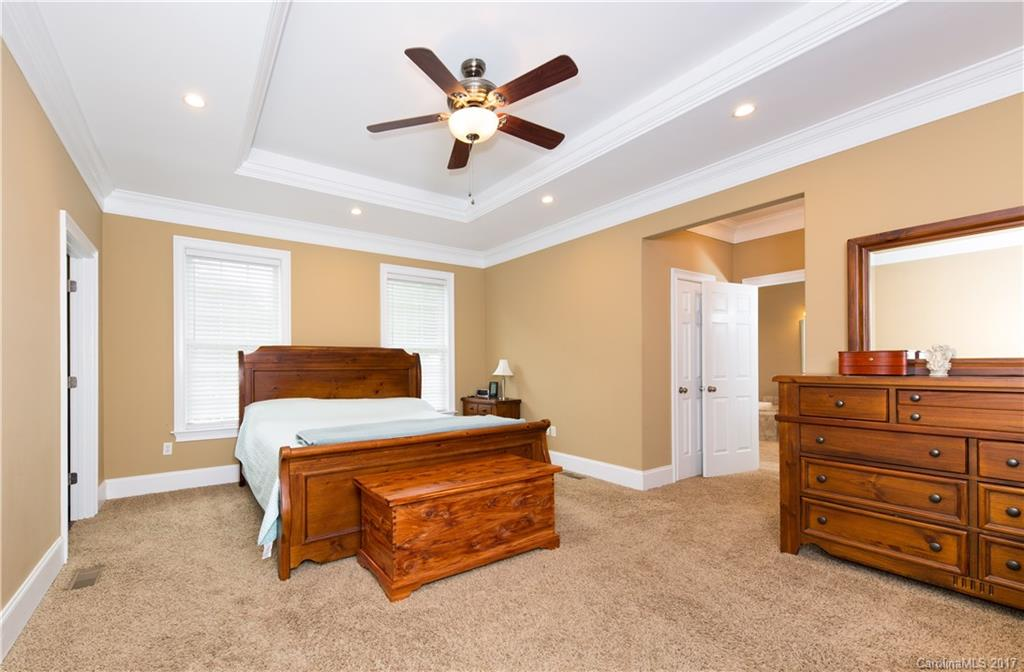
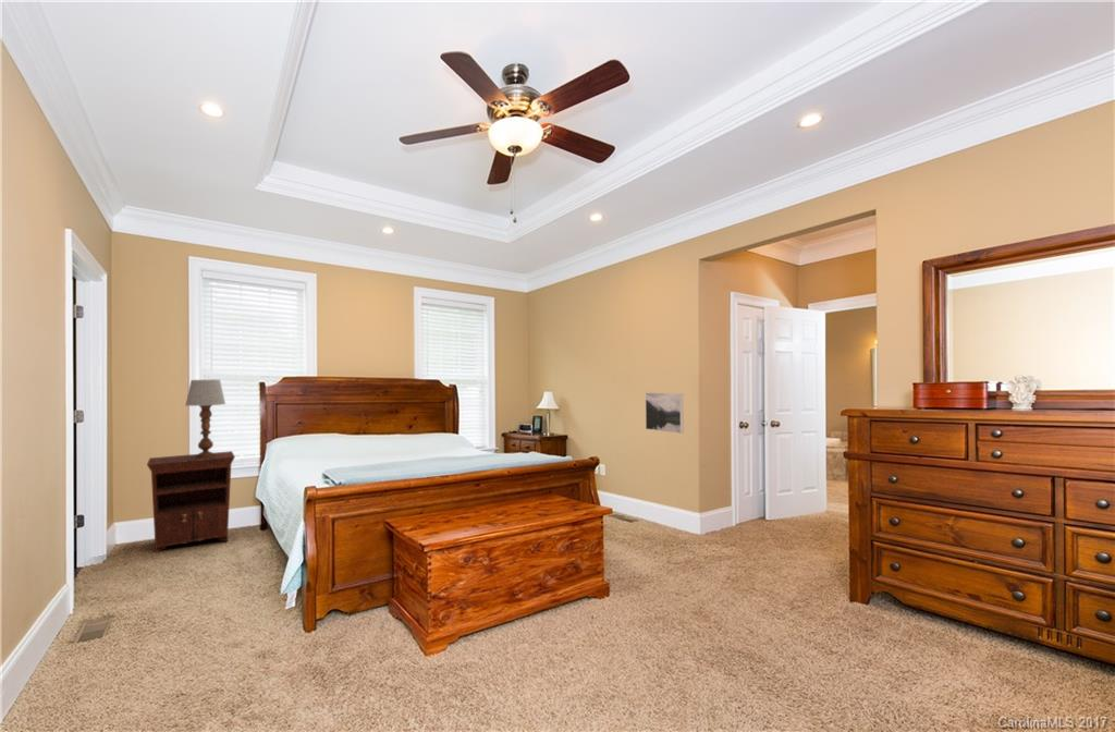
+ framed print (663, 412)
+ table lamp (206, 417)
+ nightstand (192, 499)
